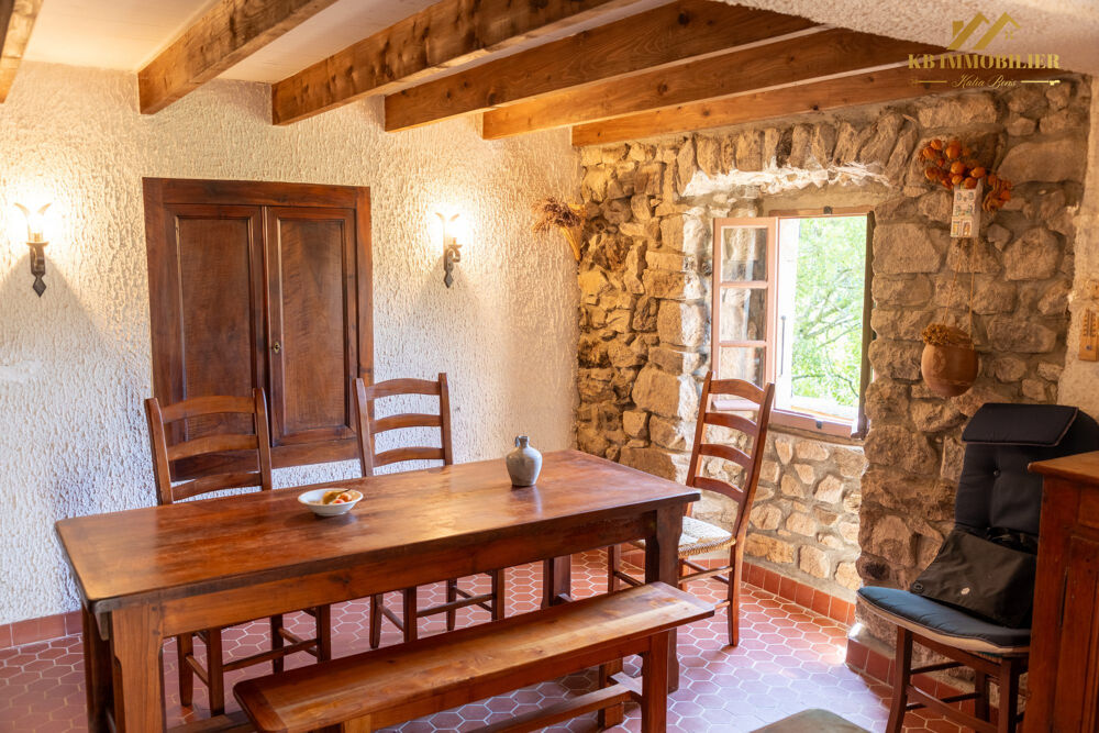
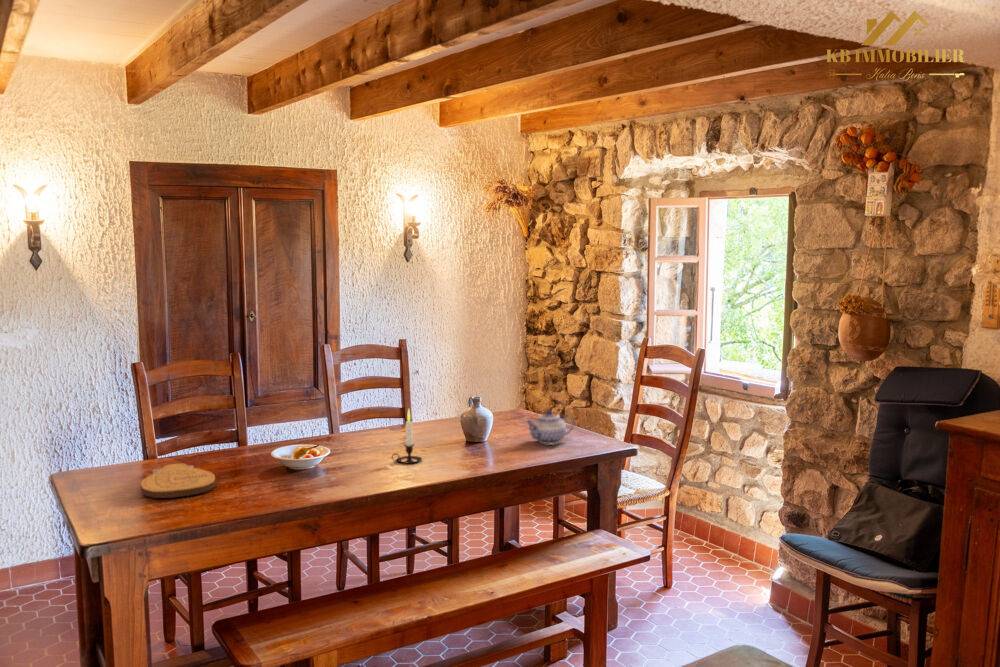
+ candle (406, 435)
+ key chain (176, 475)
+ teapot (549, 426)
